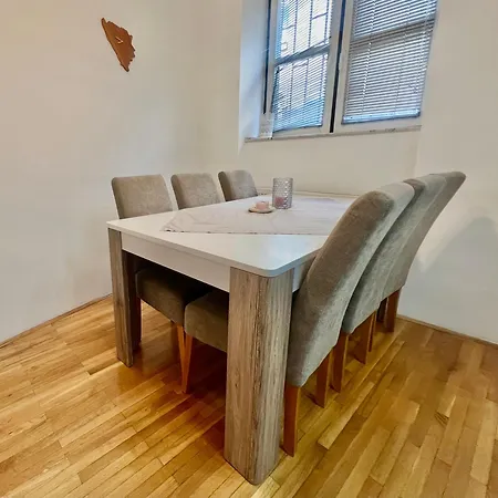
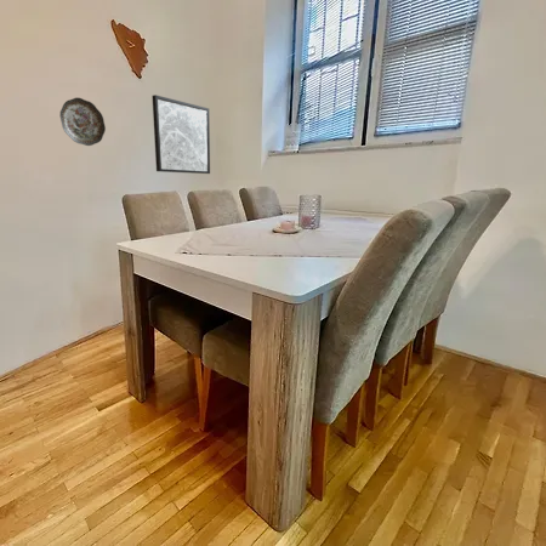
+ decorative plate (83, 121)
+ wall art (183, 138)
